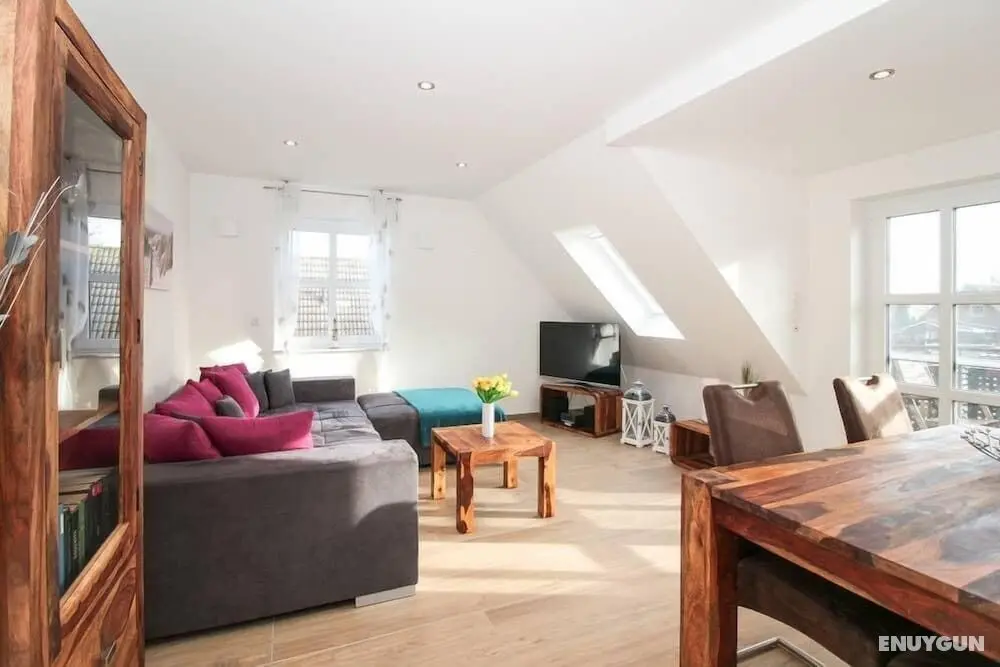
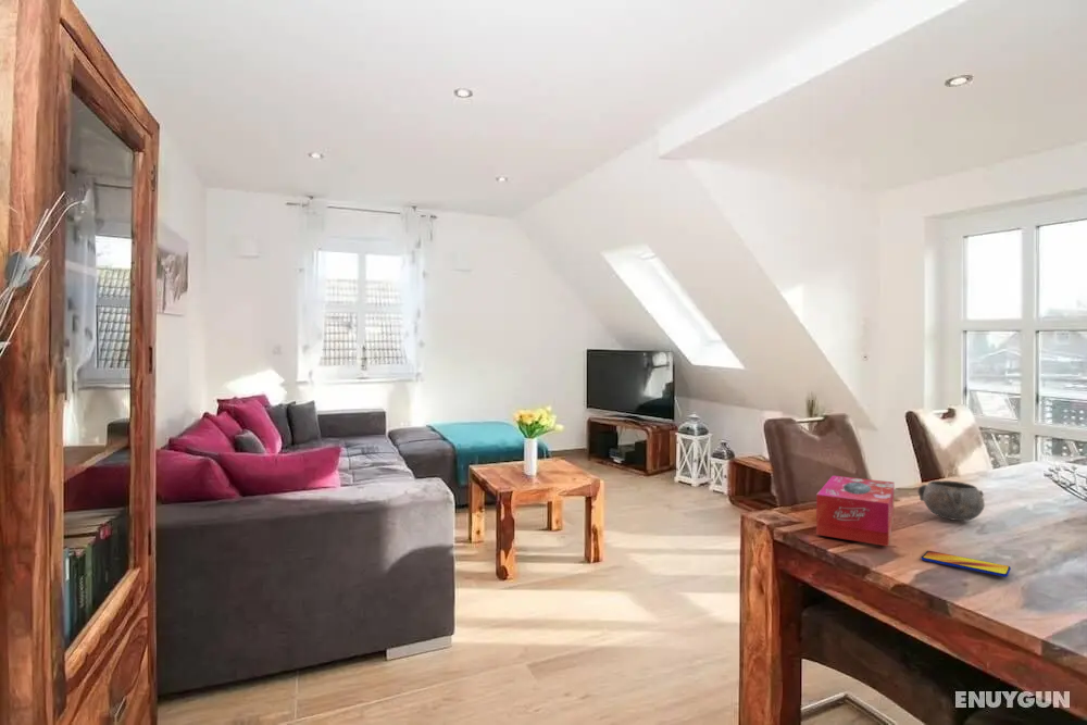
+ decorative bowl (952, 500)
+ tissue box (857, 507)
+ smartphone (964, 563)
